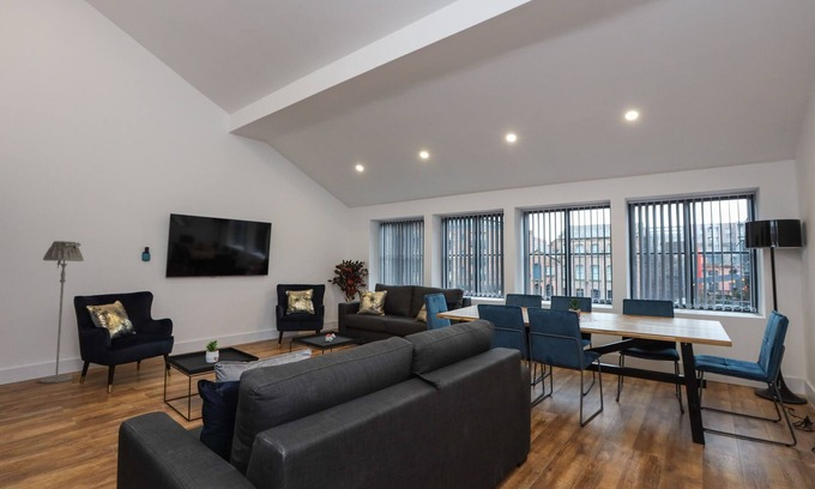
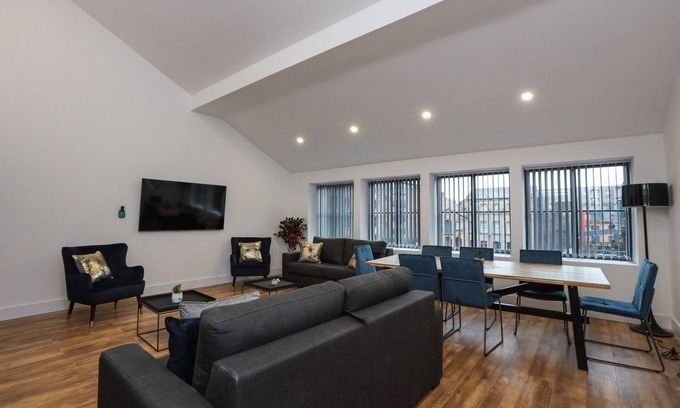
- floor lamp (60, 309)
